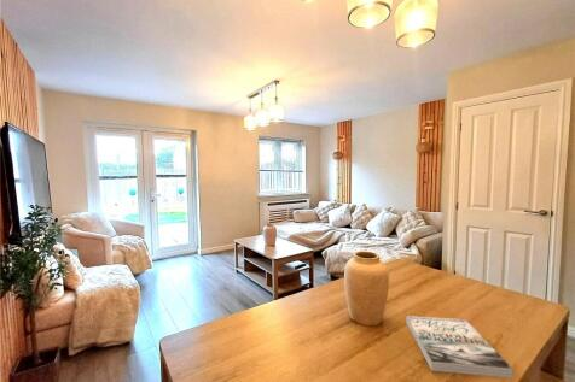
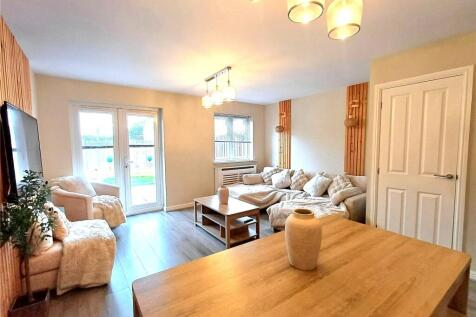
- book (451, 341)
